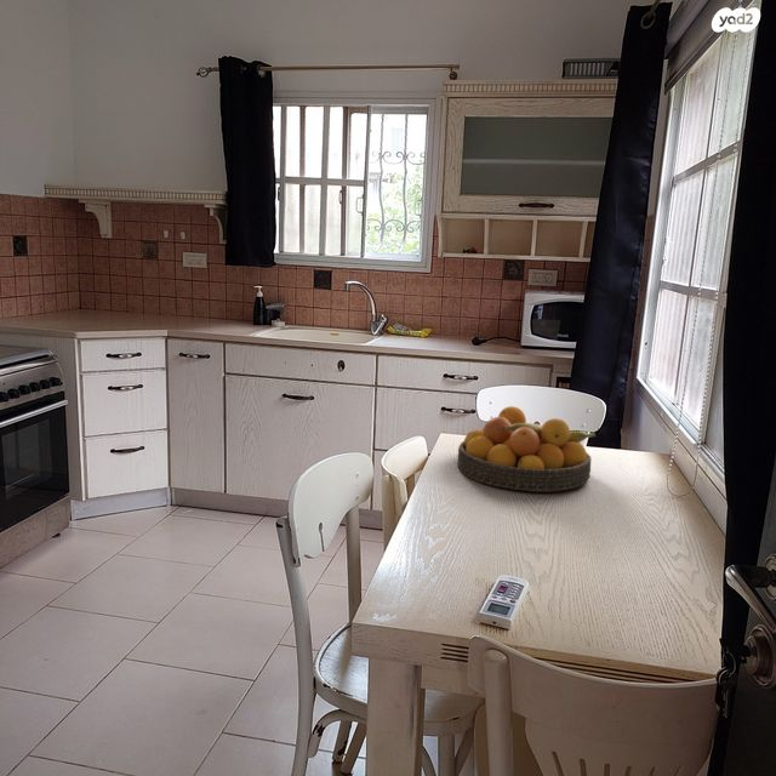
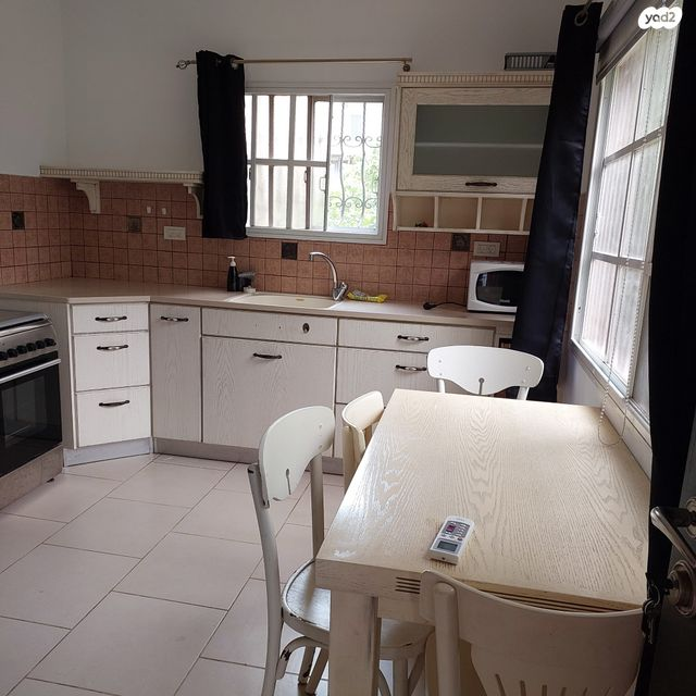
- fruit bowl (524, 443)
